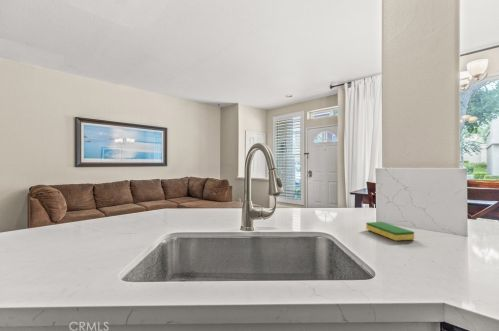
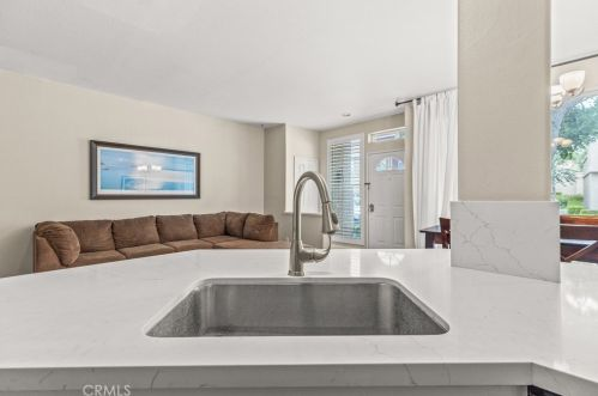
- dish sponge (388, 230)
